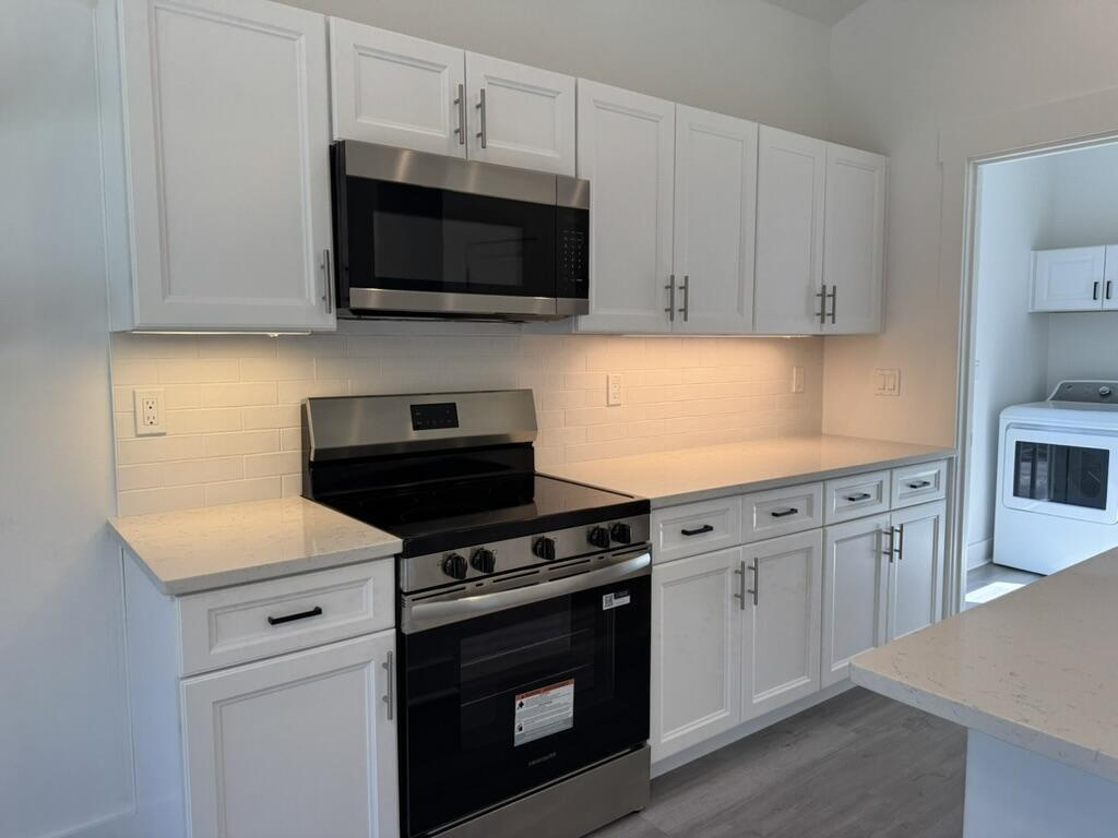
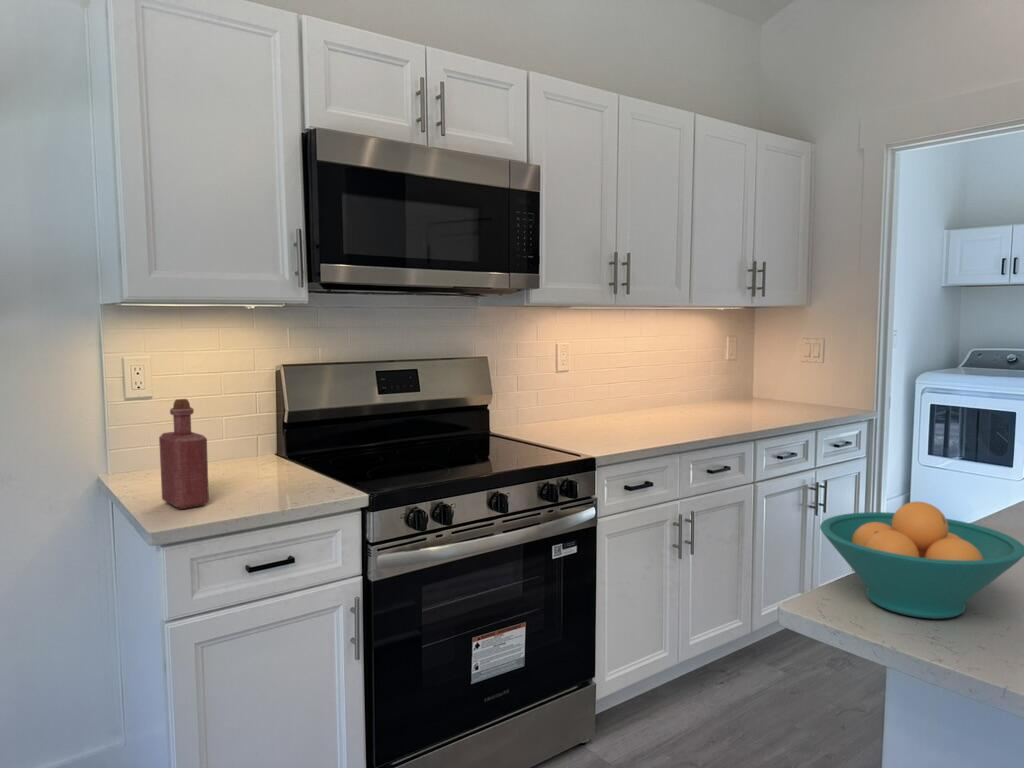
+ bottle (183, 451)
+ fruit bowl (916, 553)
